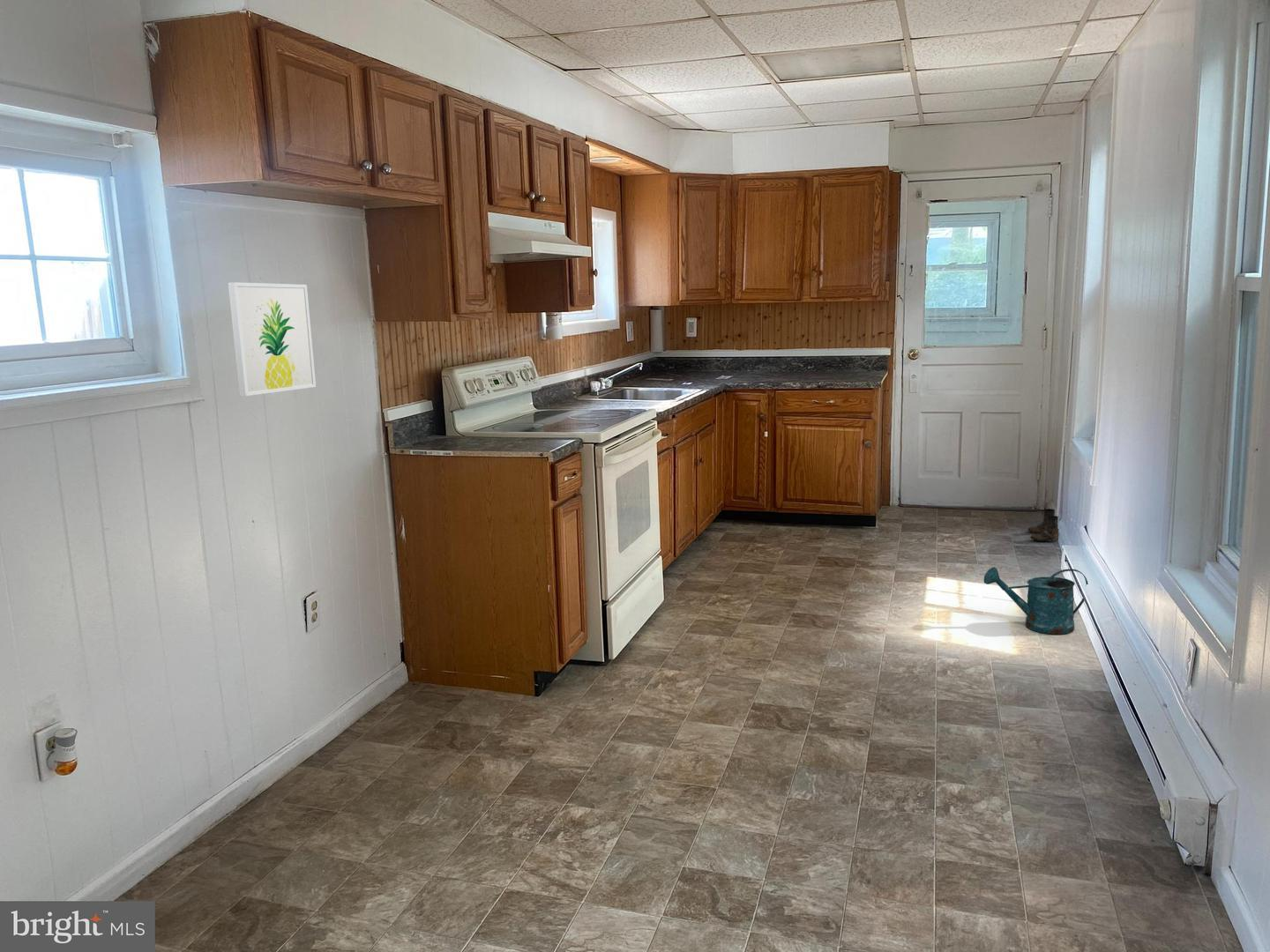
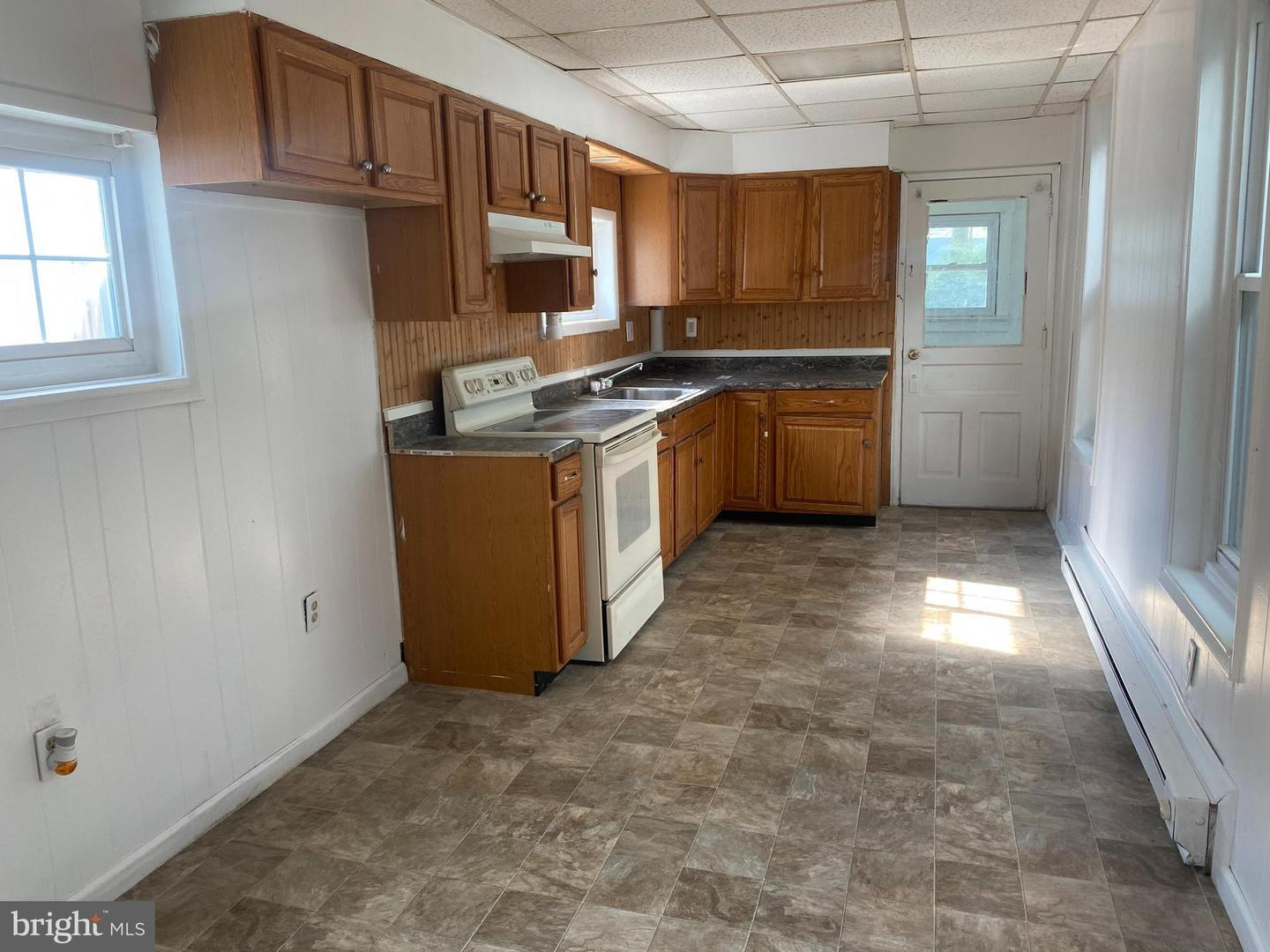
- boots (1042, 524)
- wall art (274, 338)
- watering can (1035, 597)
